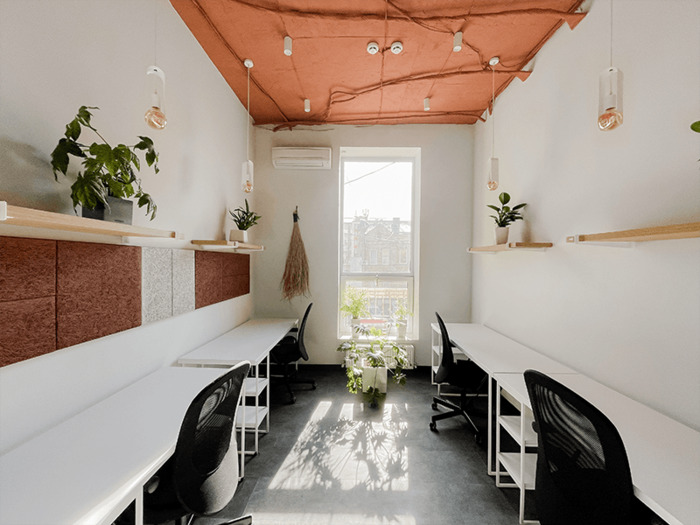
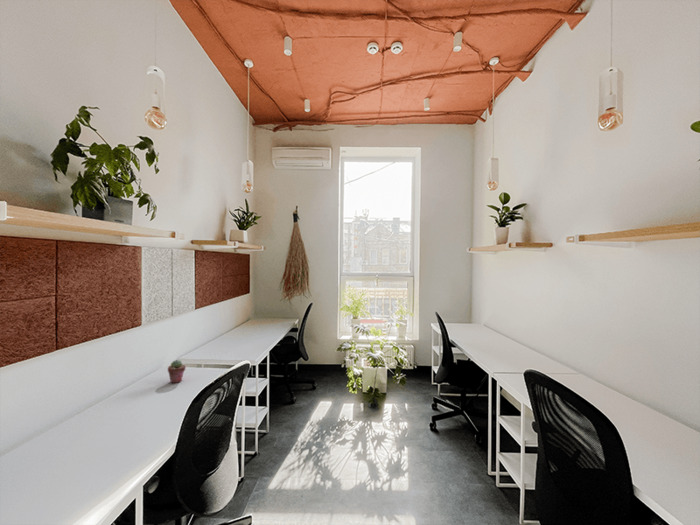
+ potted succulent (176, 370)
